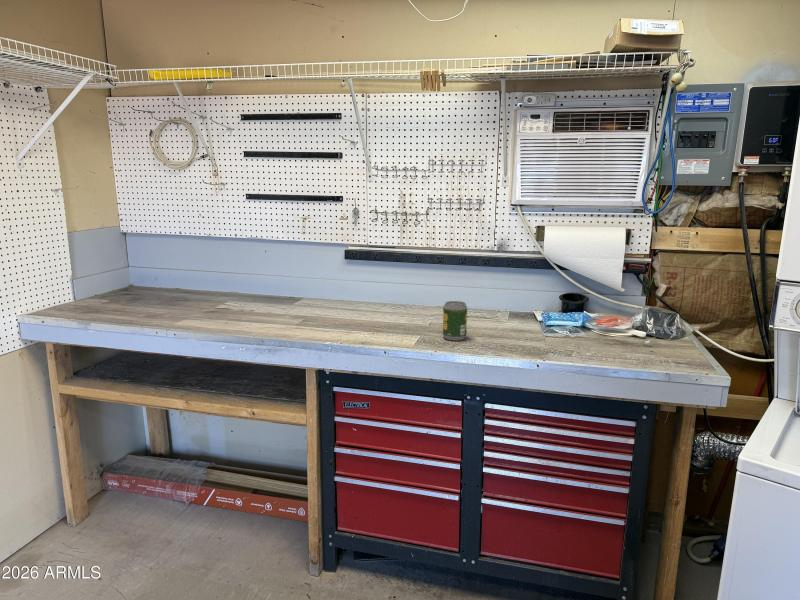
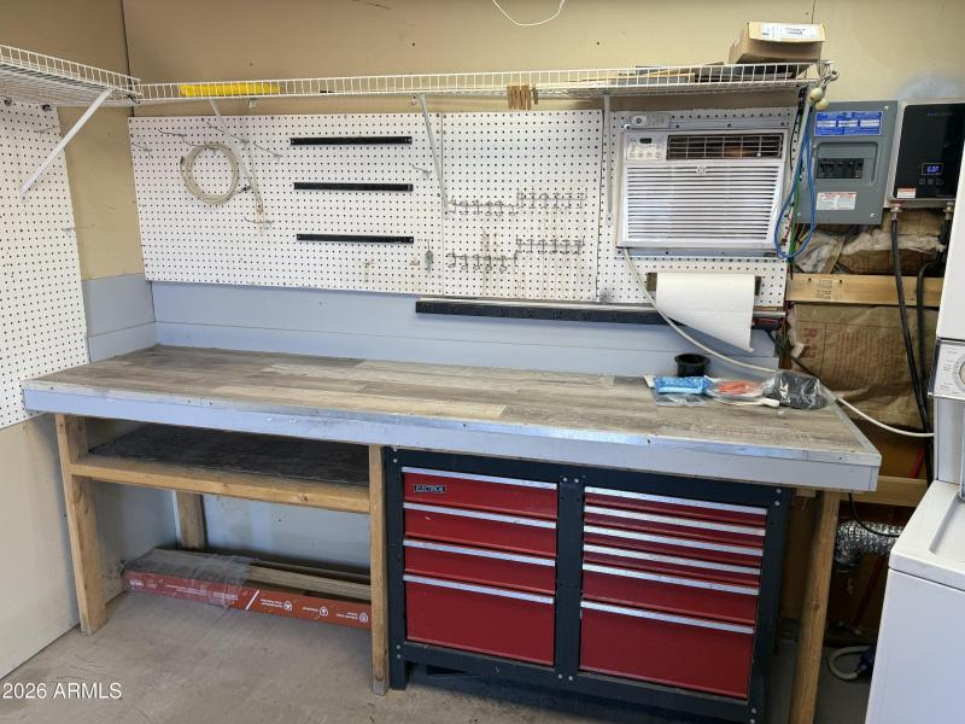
- soda can (454, 320)
